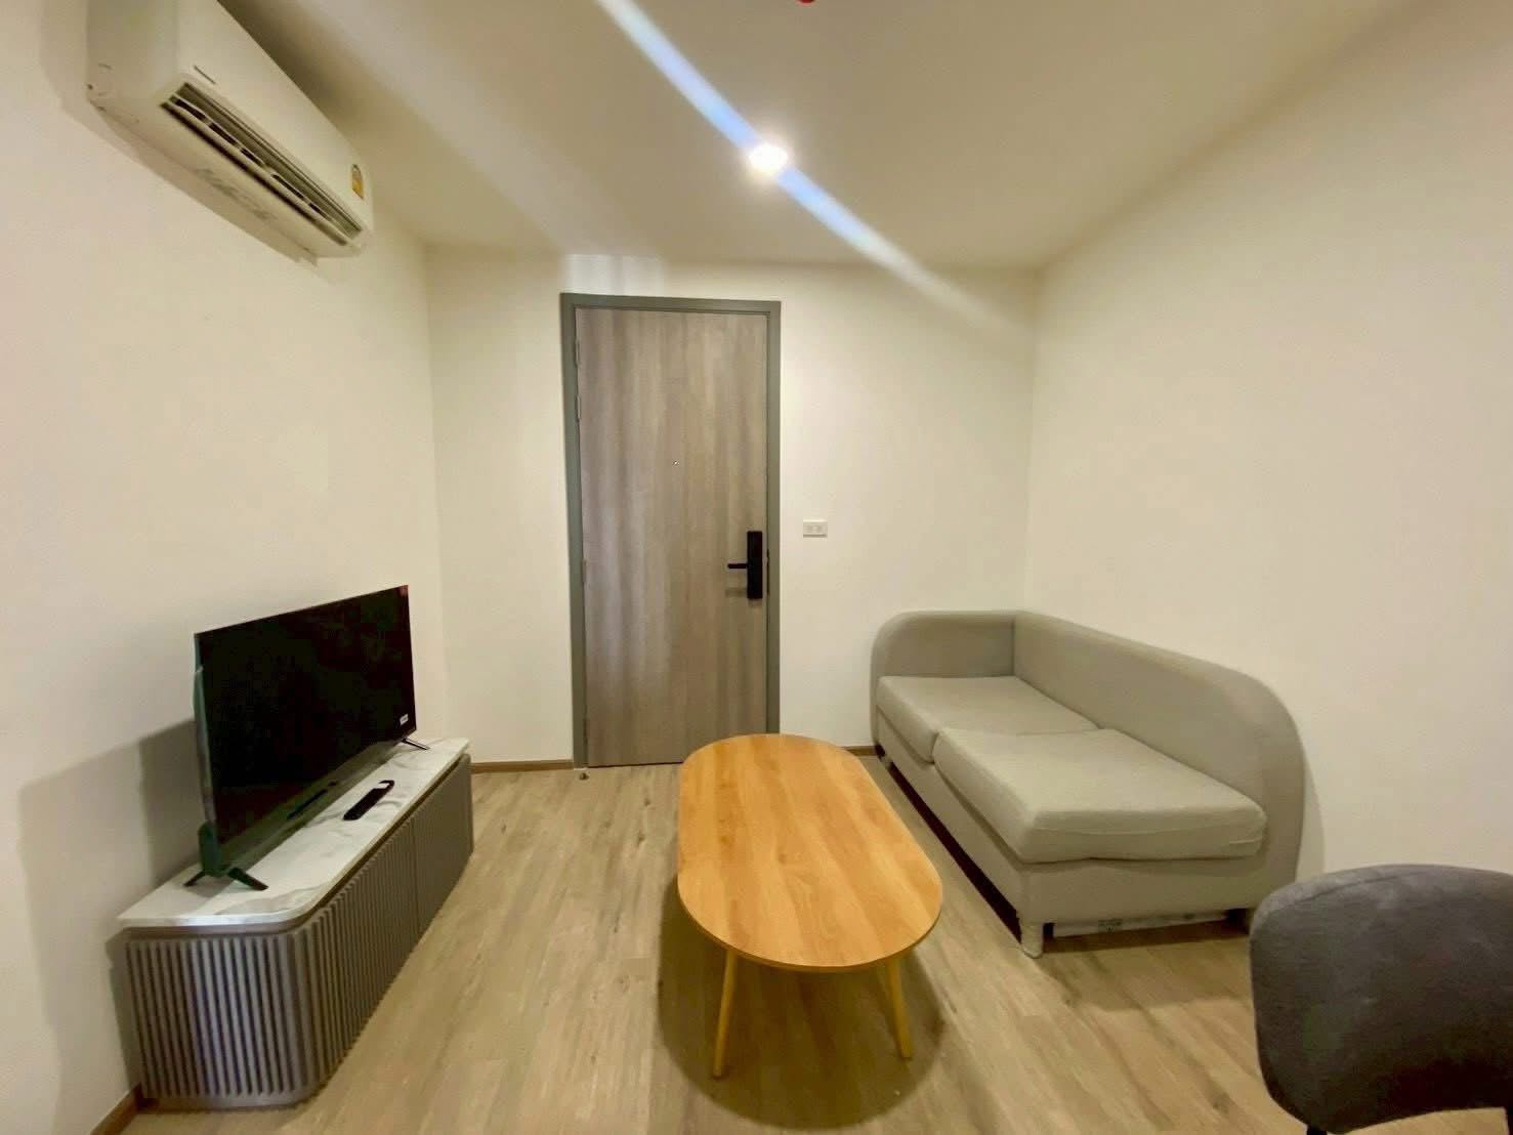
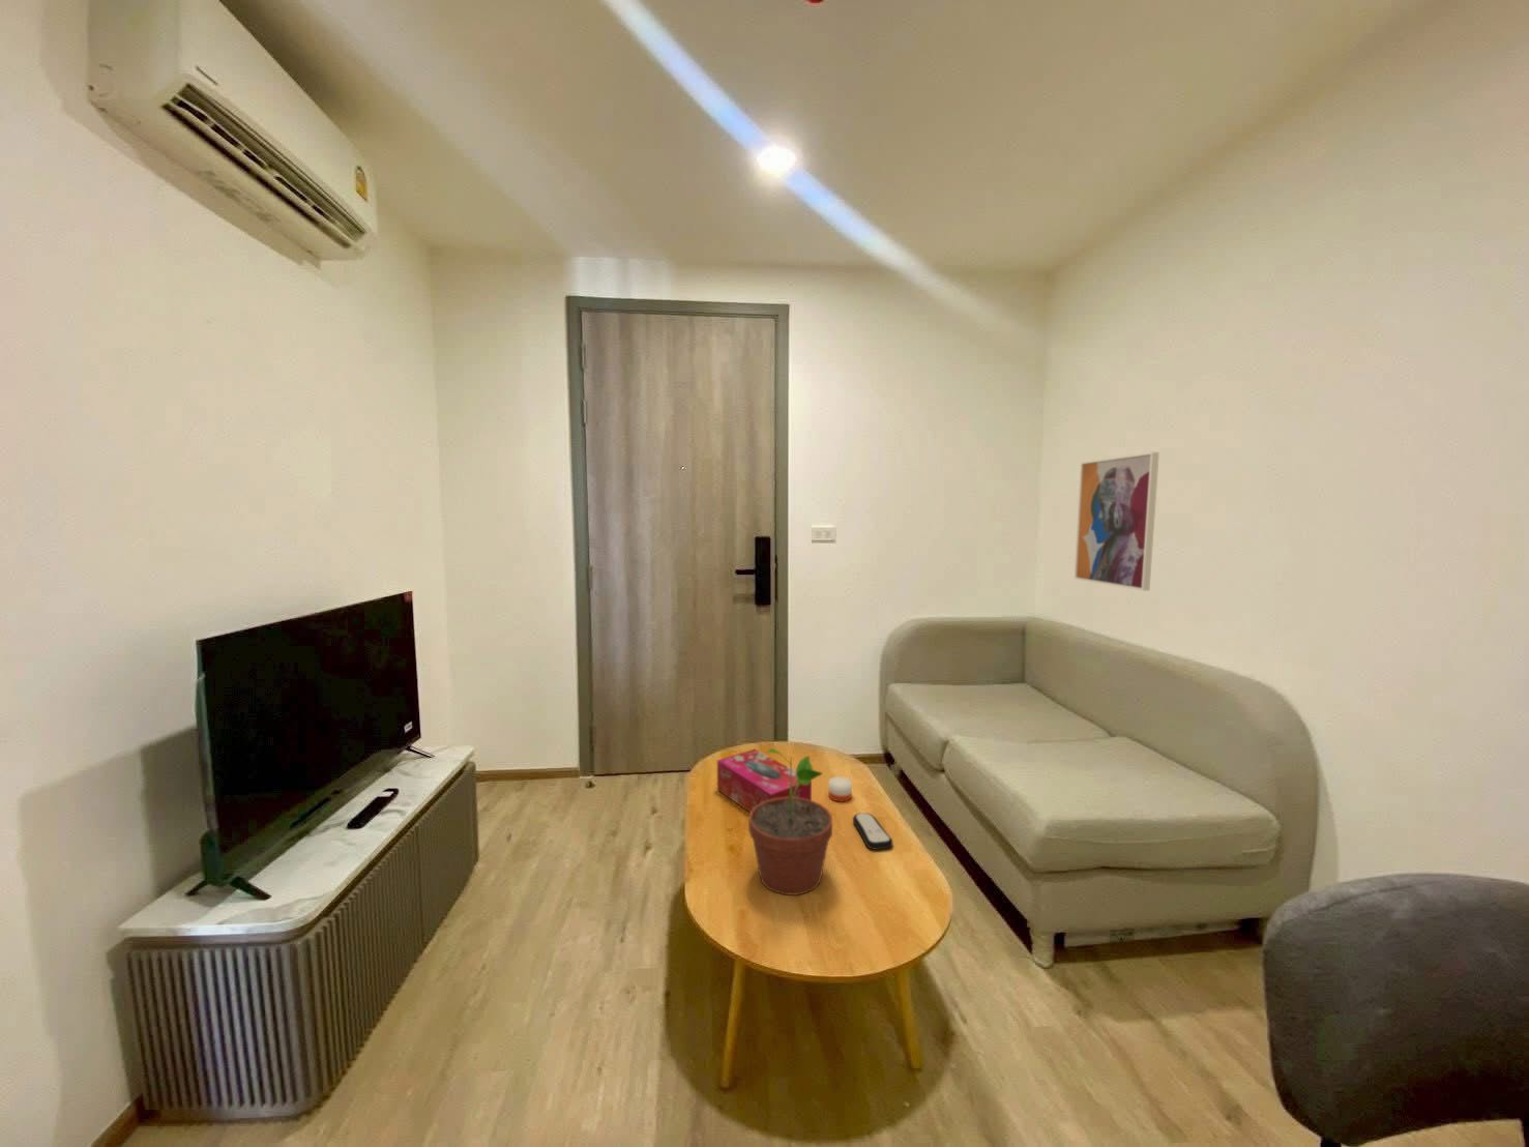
+ potted plant (790, 807)
+ tissue box (761, 784)
+ candle (840, 781)
+ remote control (871, 829)
+ wall art (1112, 520)
